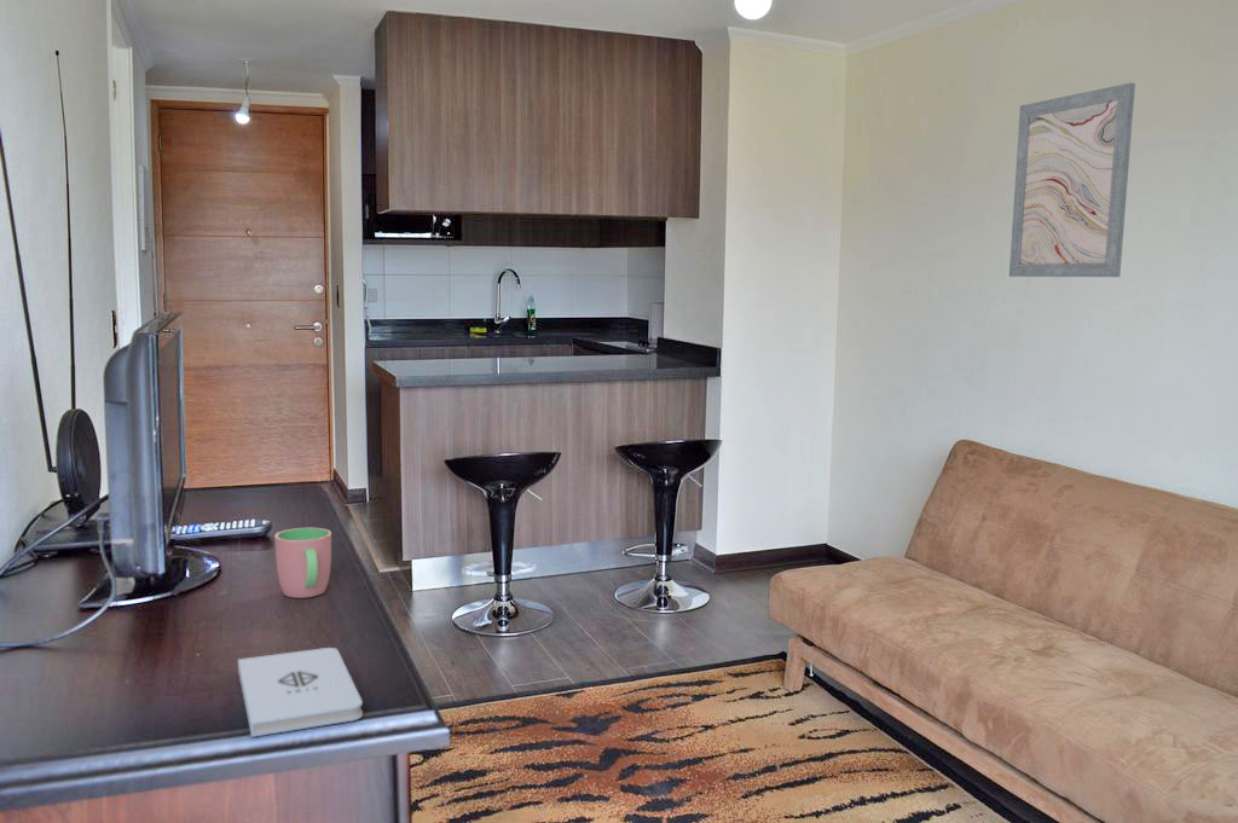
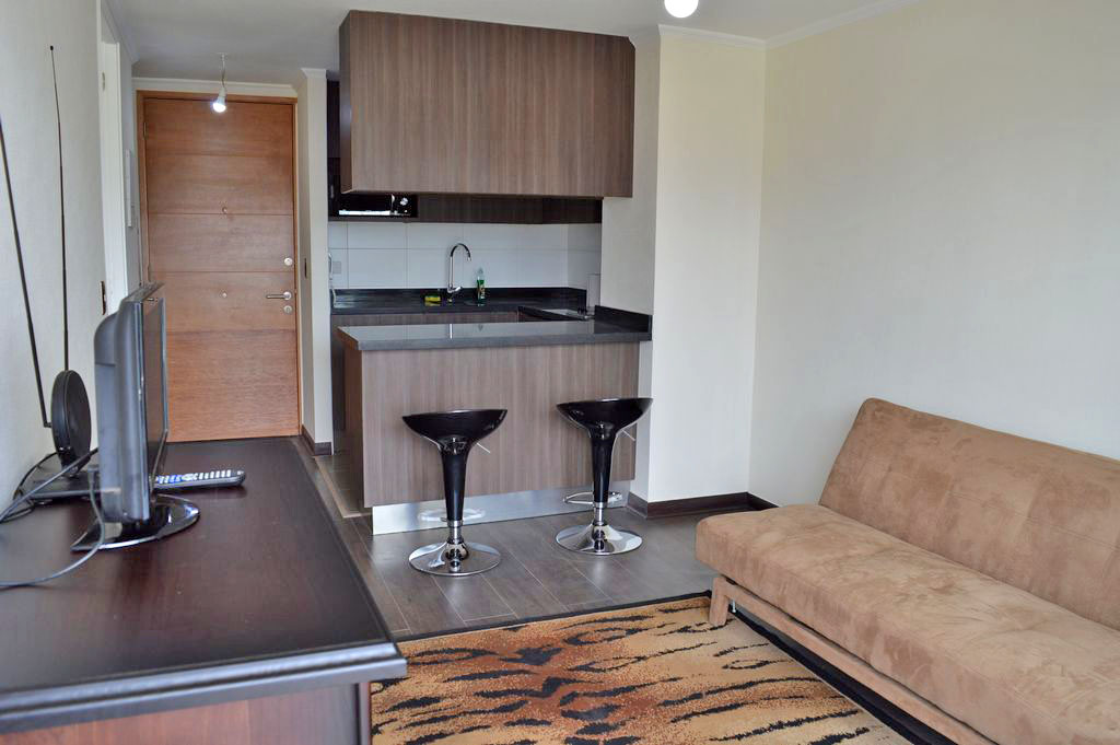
- notepad (297, 686)
- wall art (1066, 186)
- cup (305, 564)
